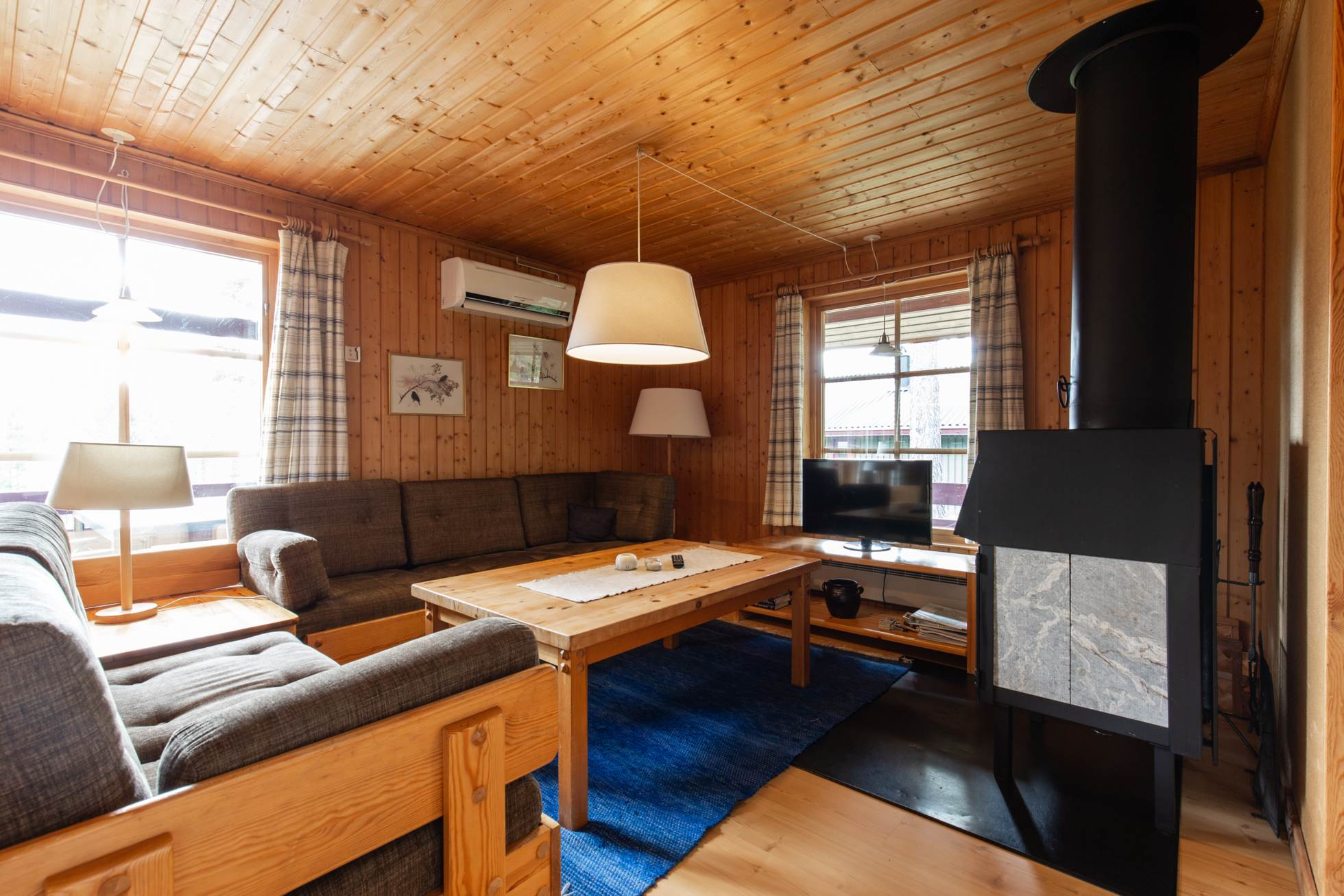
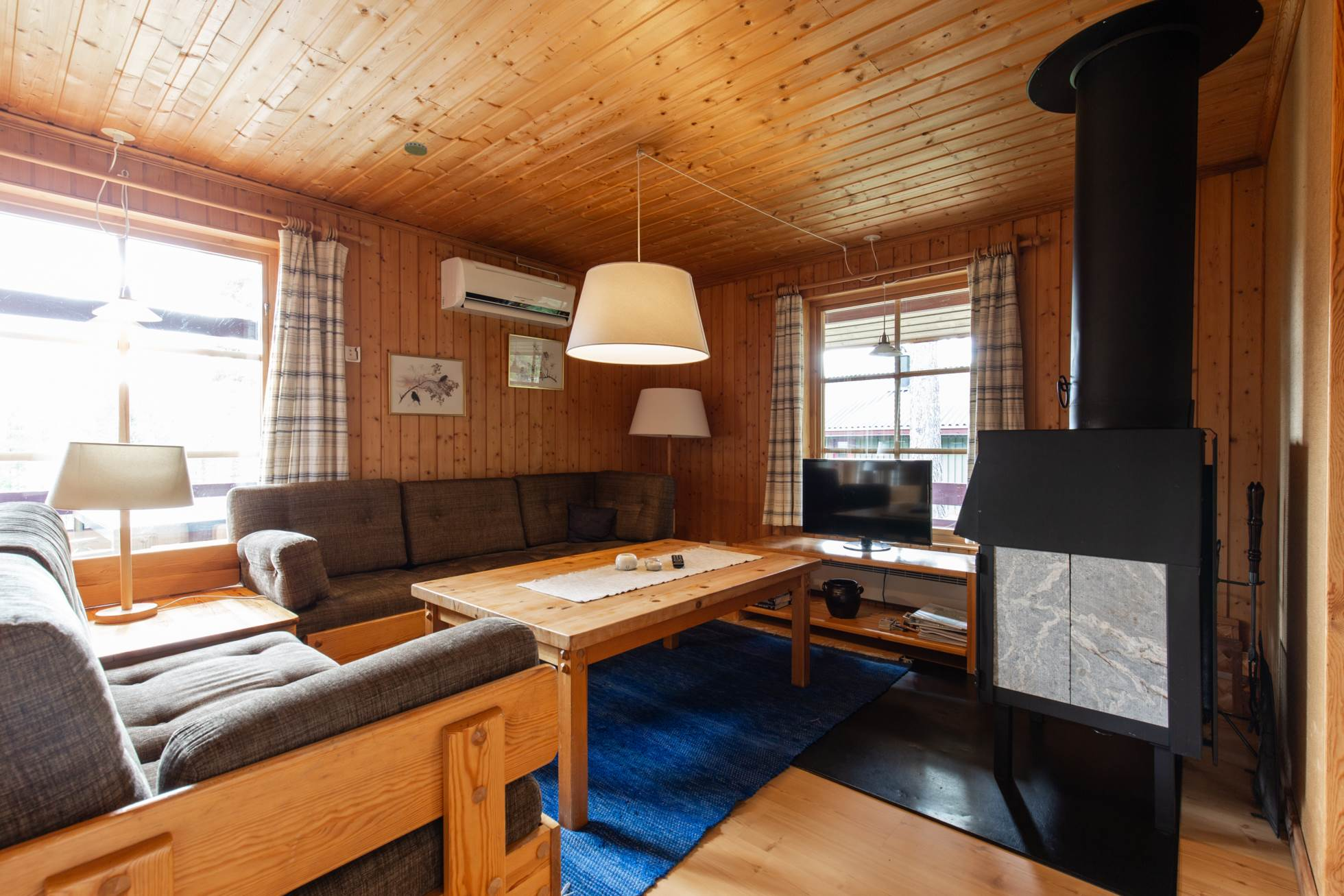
+ smoke detector (416, 148)
